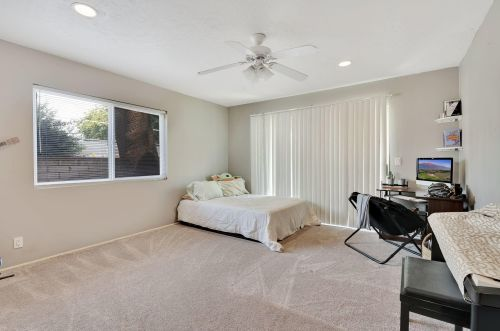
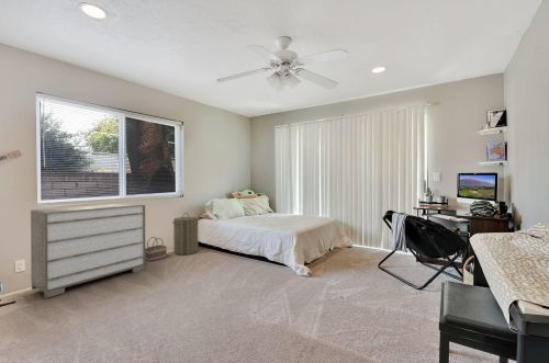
+ dresser (93, 242)
+ basket (155, 248)
+ laundry hamper (186, 231)
